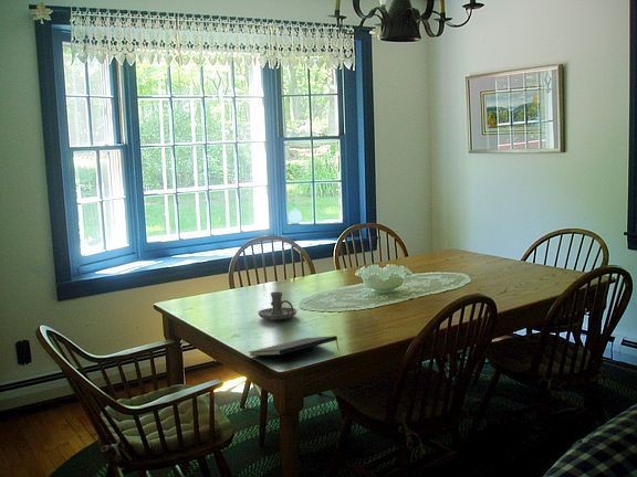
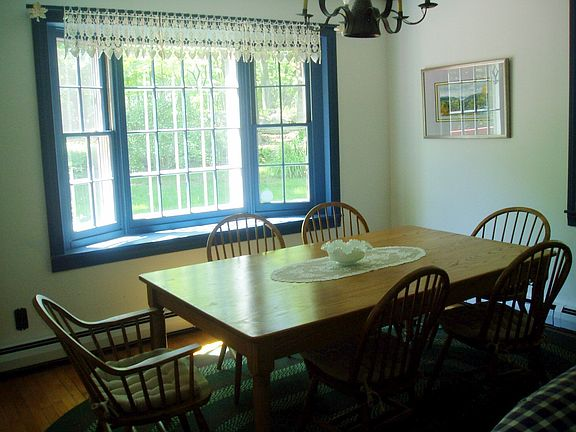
- notepad (293, 346)
- candle holder (279, 306)
